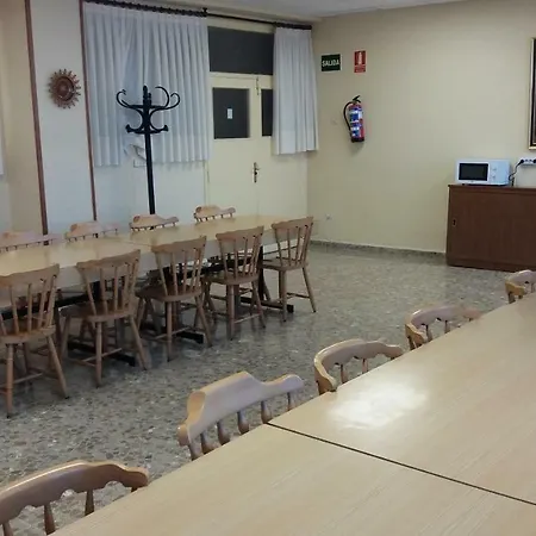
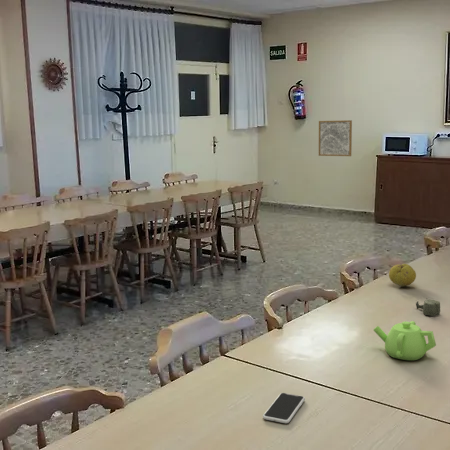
+ teapot (404, 337)
+ fruit (402, 275)
+ cup (426, 305)
+ wall art (334, 138)
+ smartphone (284, 407)
